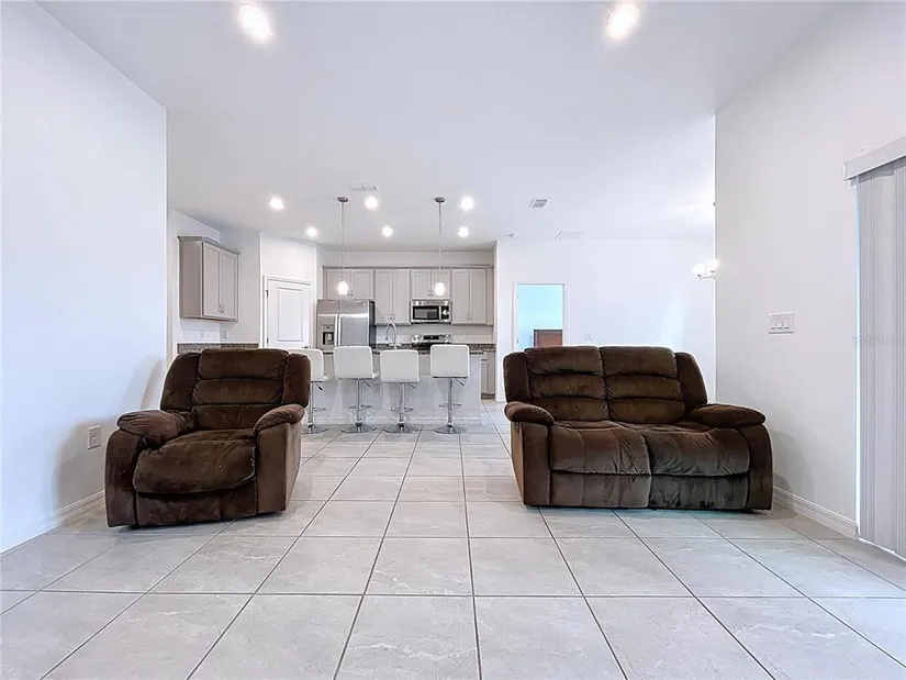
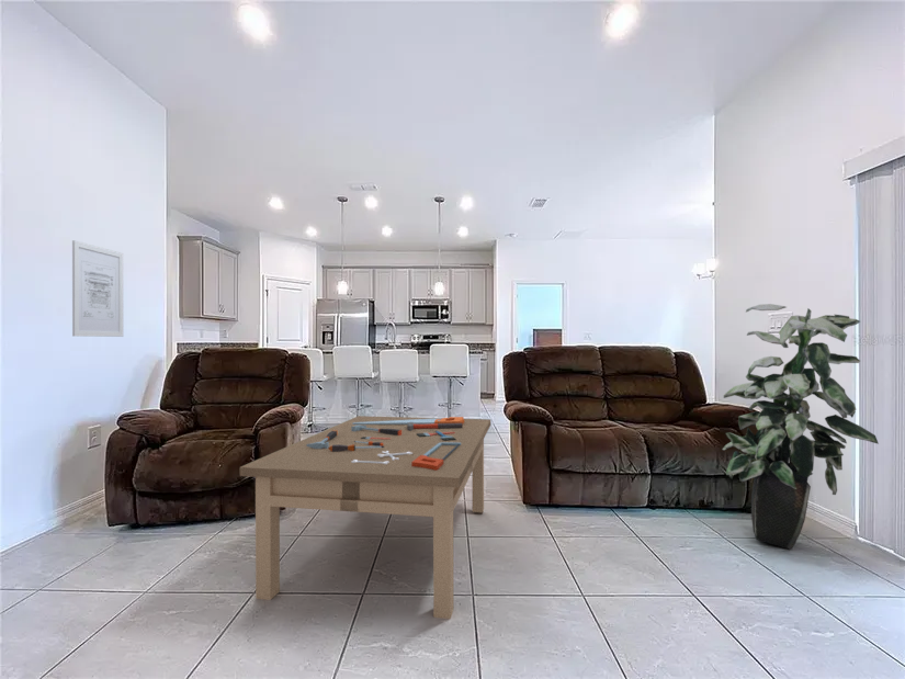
+ coffee table (394, 488)
+ indoor plant (783, 421)
+ wall art (99, 292)
